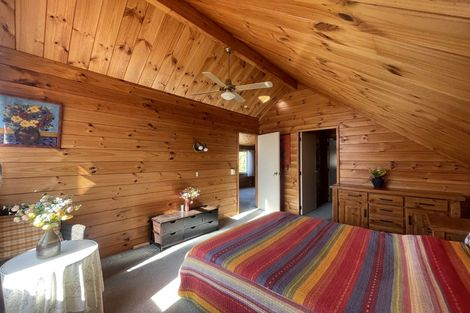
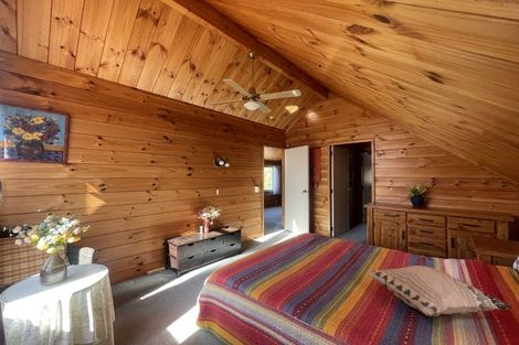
+ decorative pillow (428, 288)
